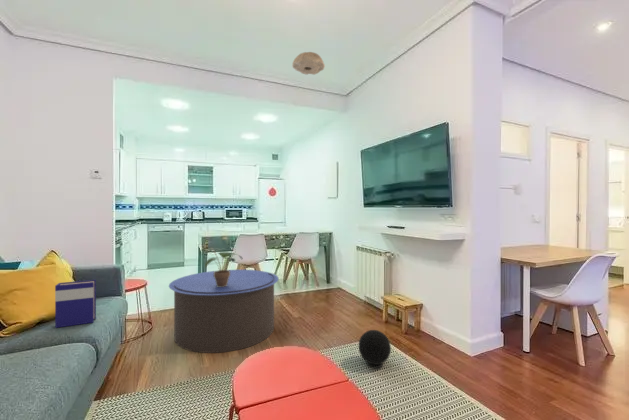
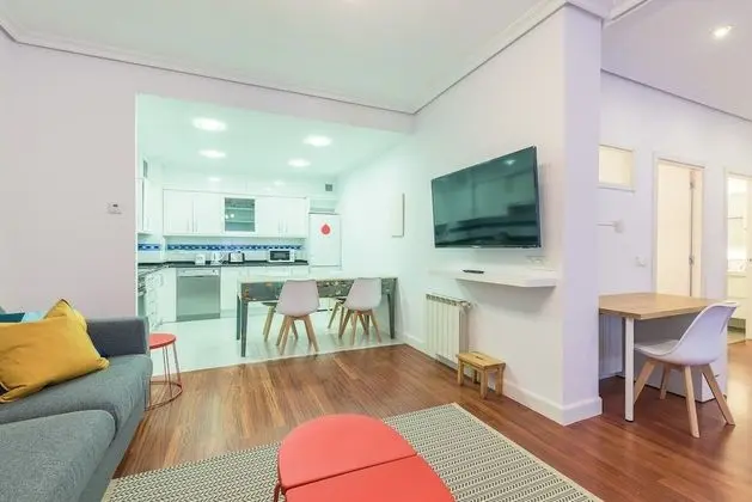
- ball (374, 346)
- potted plant (222, 266)
- hardback book (76, 302)
- coffee table (226, 304)
- ceiling light (308, 63)
